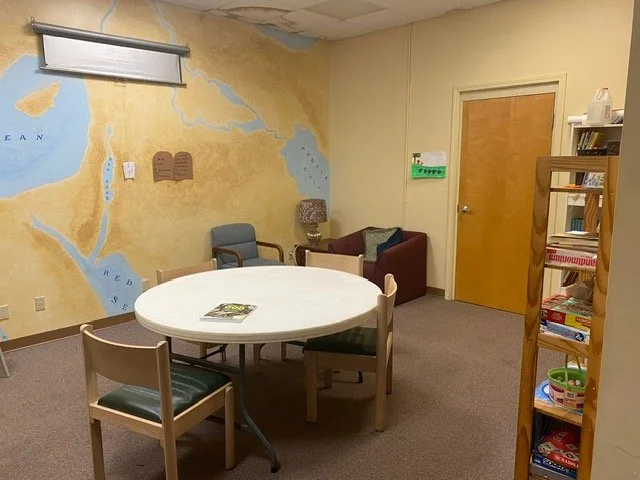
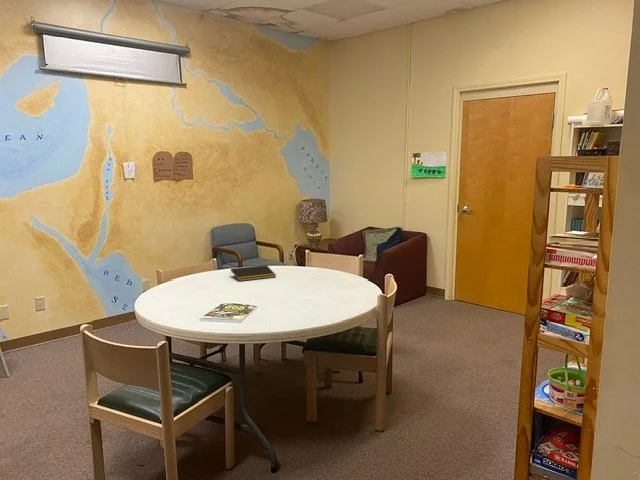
+ notepad (253, 272)
